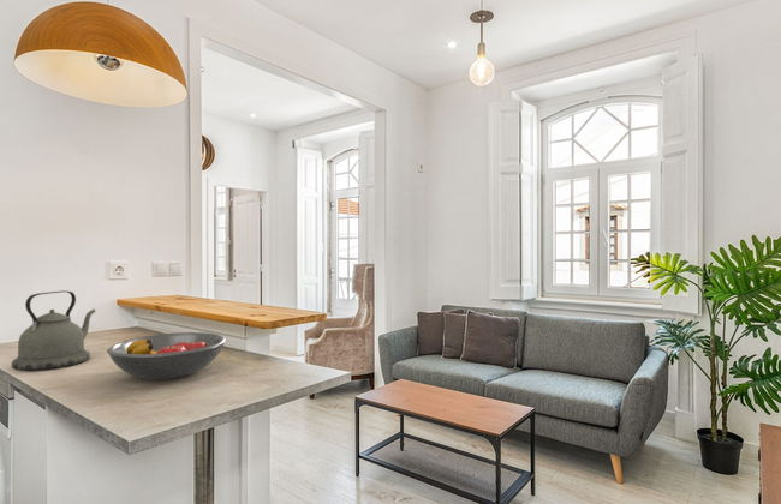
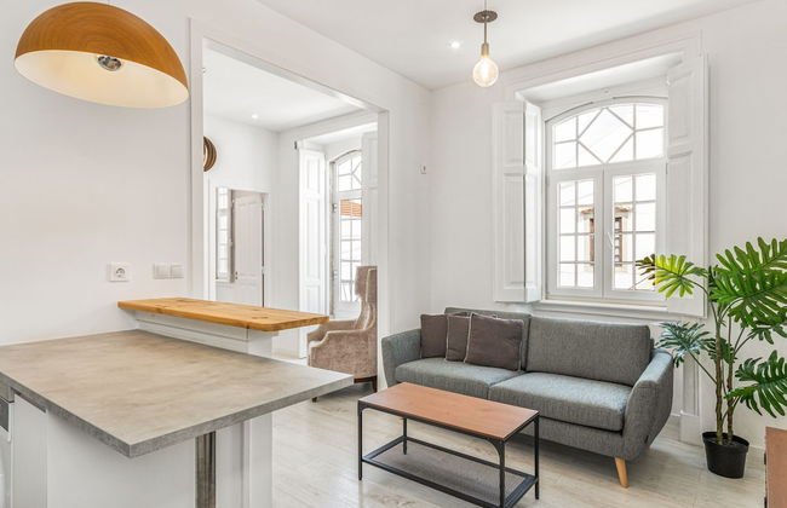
- kettle (54, 326)
- fruit bowl (169, 353)
